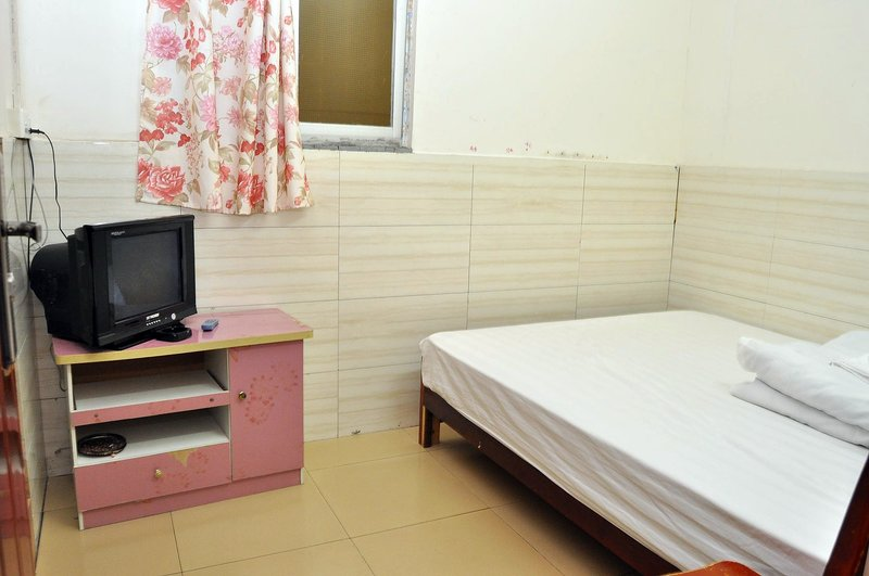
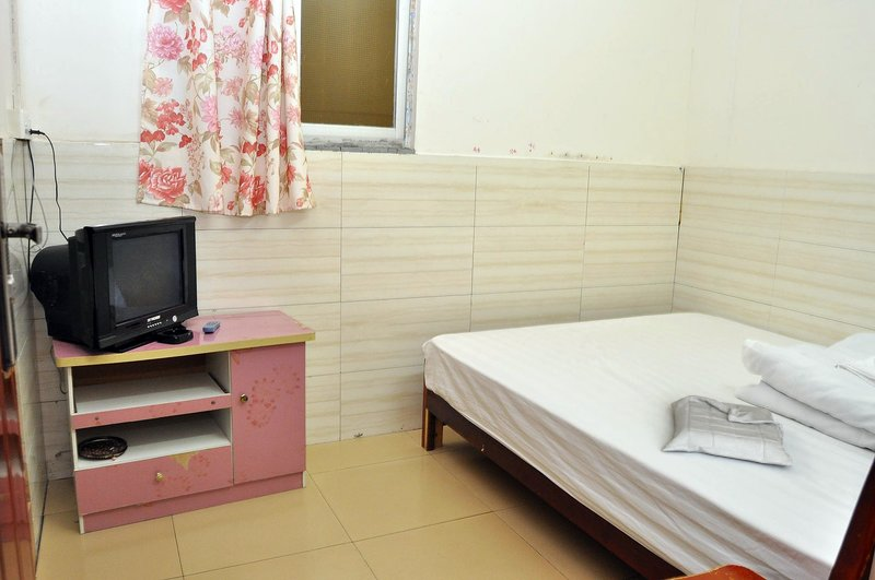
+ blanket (723, 423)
